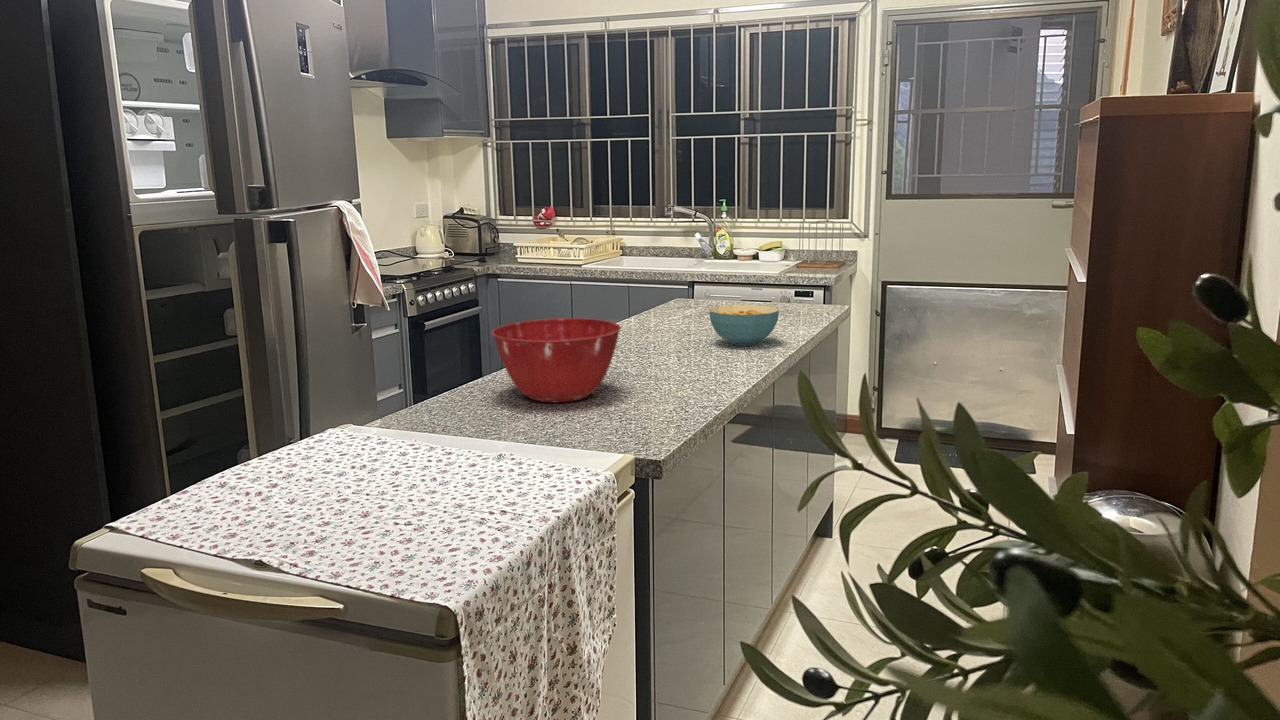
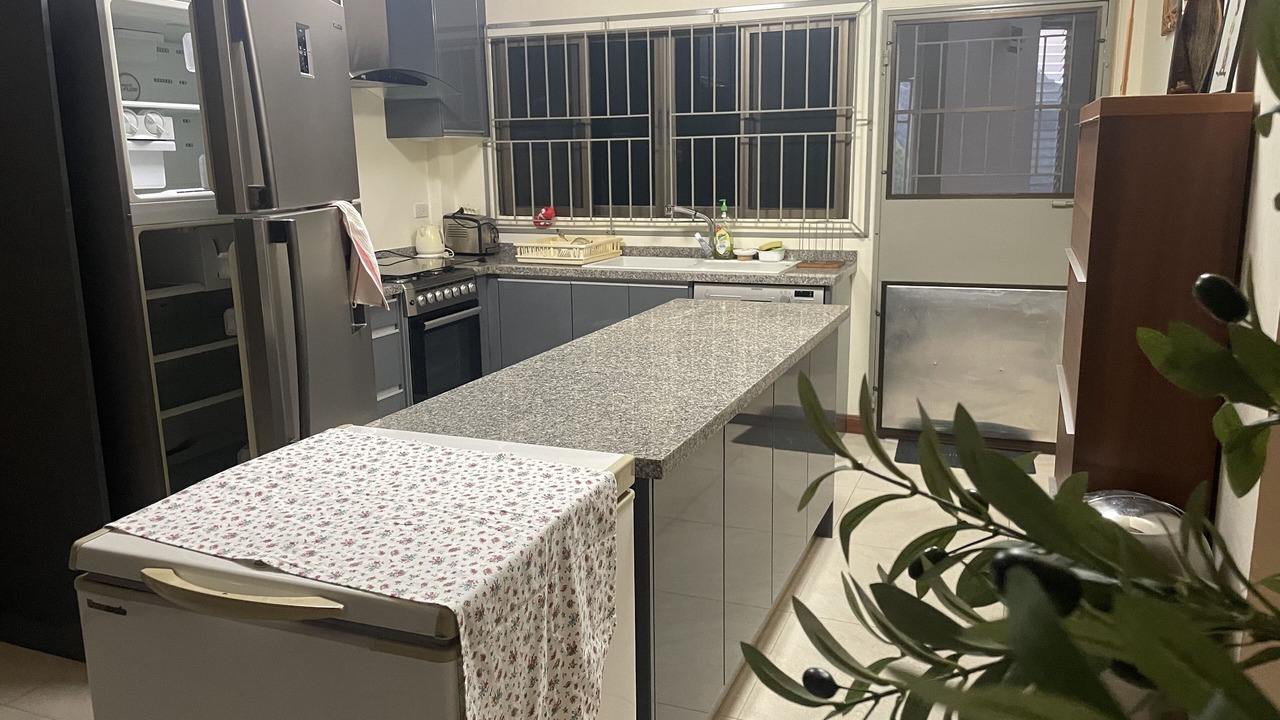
- cereal bowl (743, 326)
- mixing bowl (557, 361)
